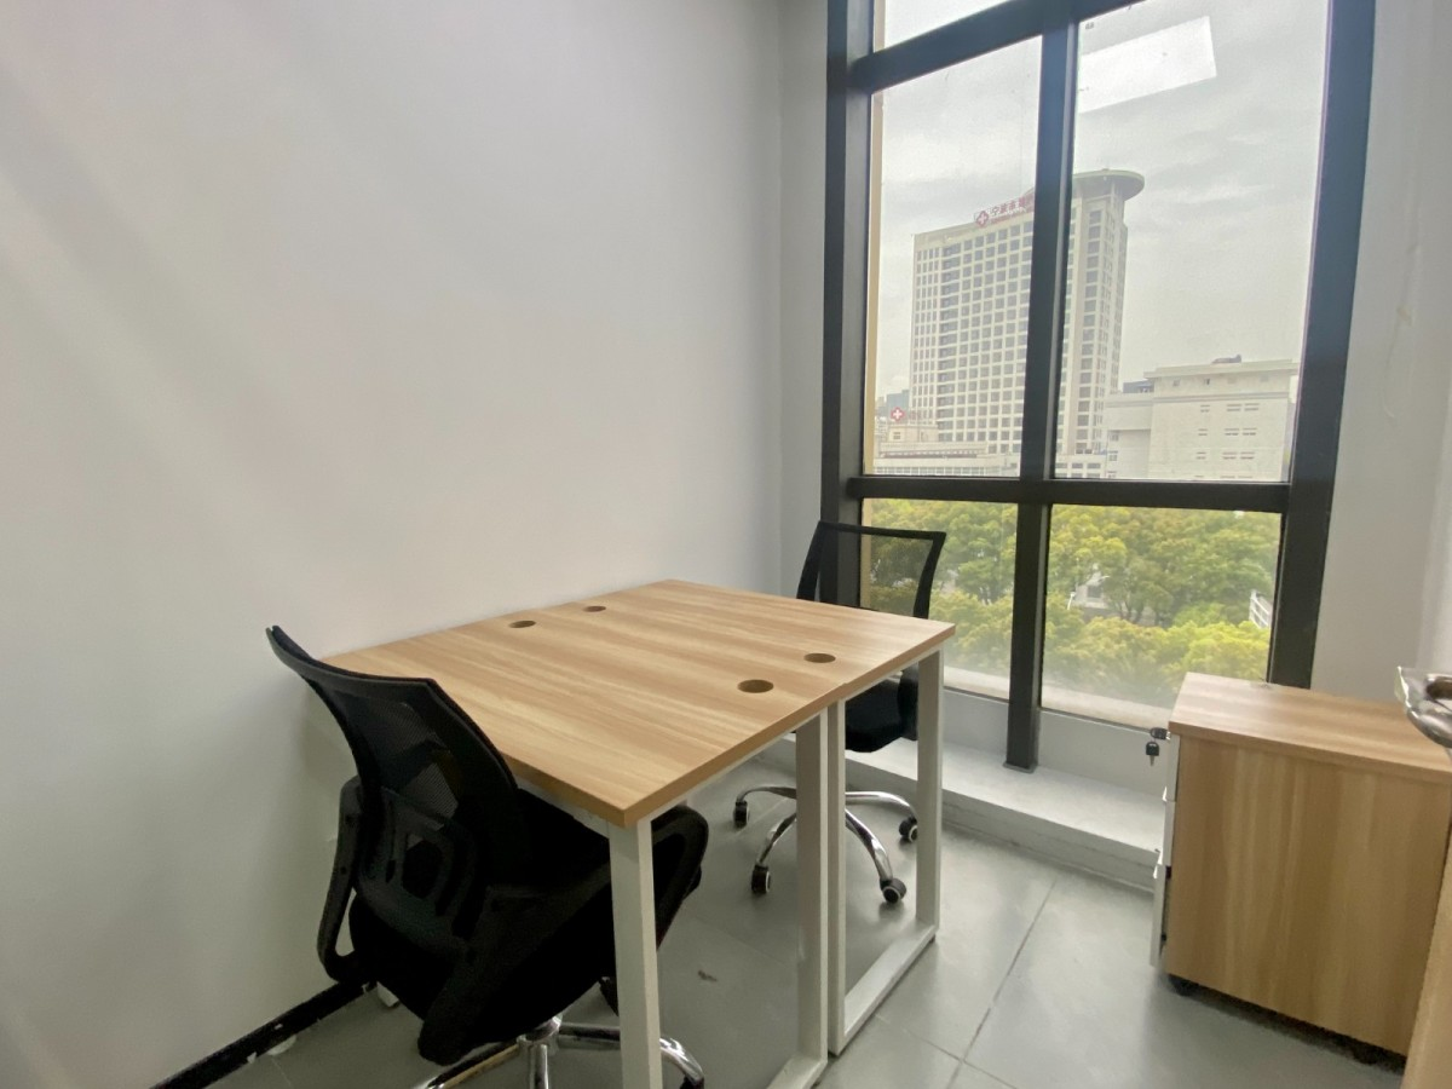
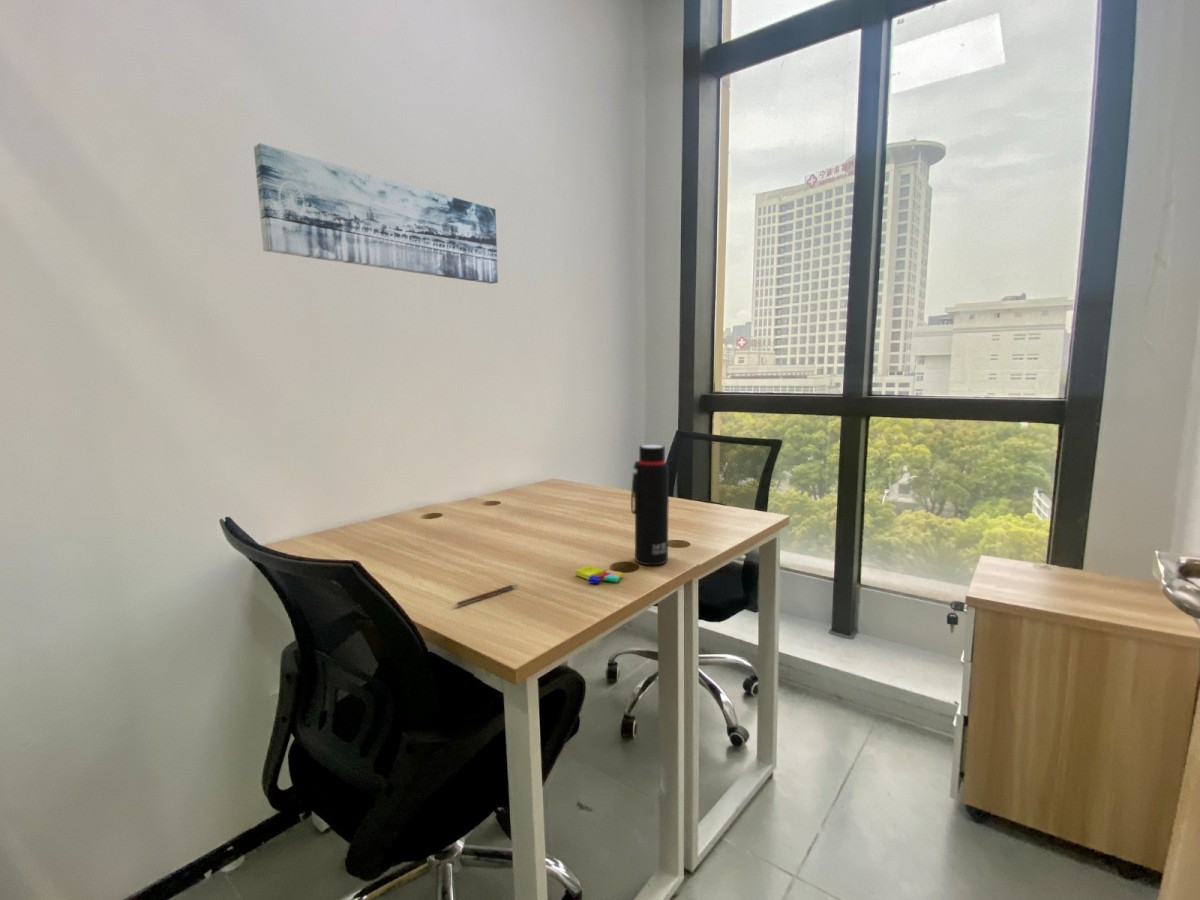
+ wall art (397, 226)
+ water bottle (648, 504)
+ sticky notes (599, 575)
+ pen (488, 594)
